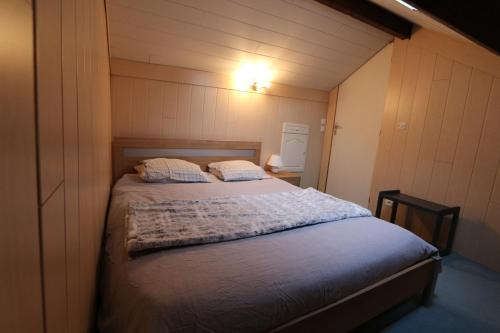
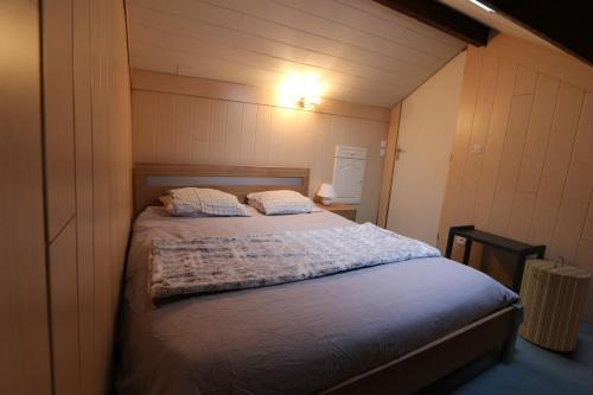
+ laundry hamper (550, 297)
